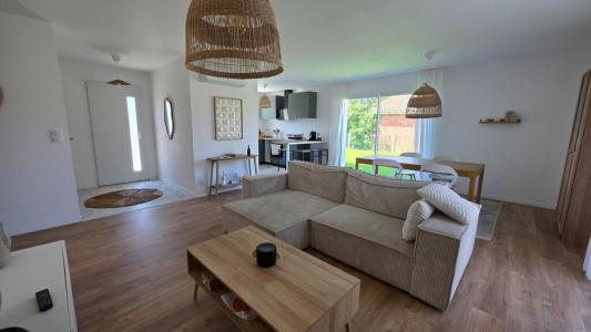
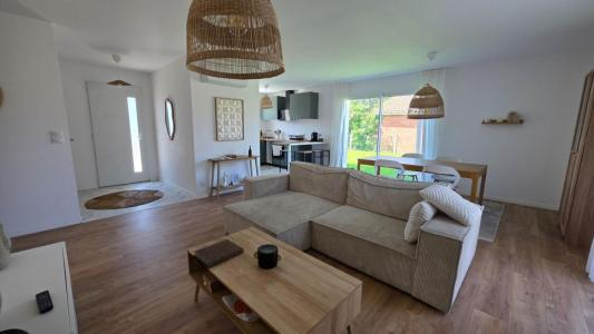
+ notebook (218, 252)
